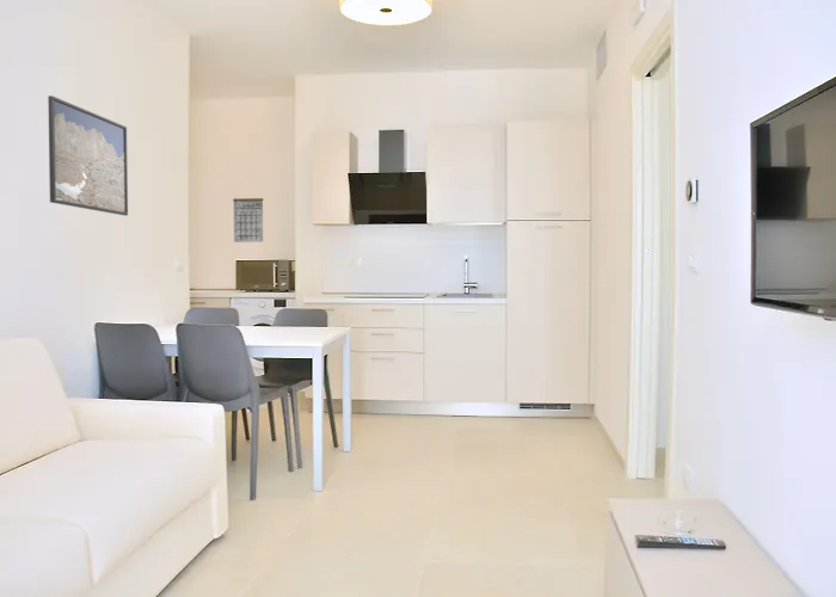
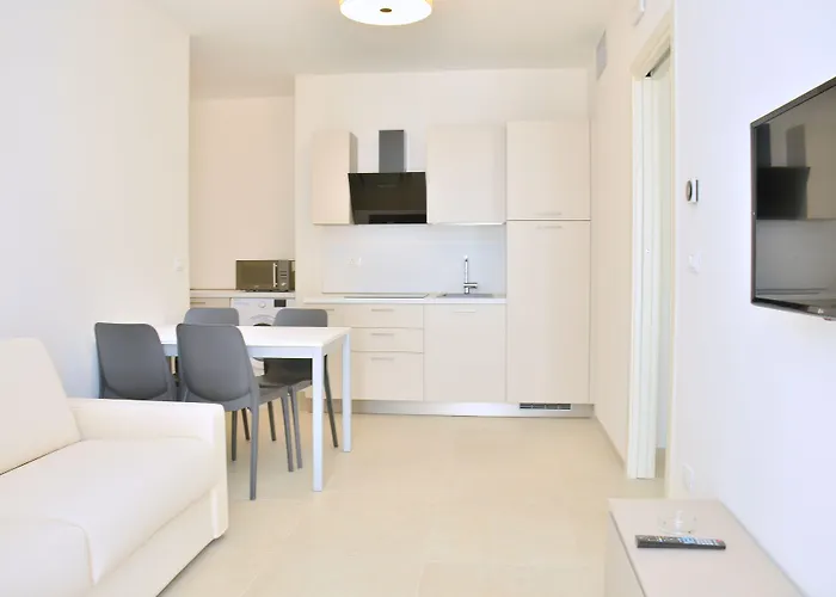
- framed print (91, 161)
- calendar (247, 215)
